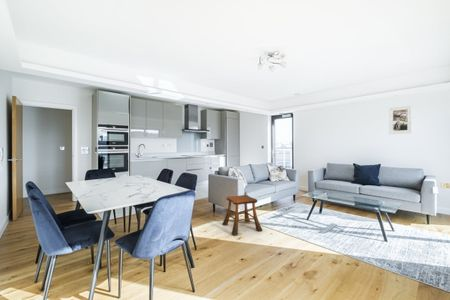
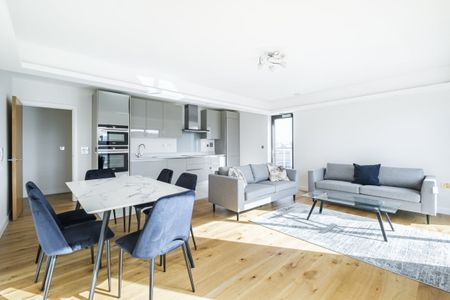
- stool (241, 212)
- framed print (400, 120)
